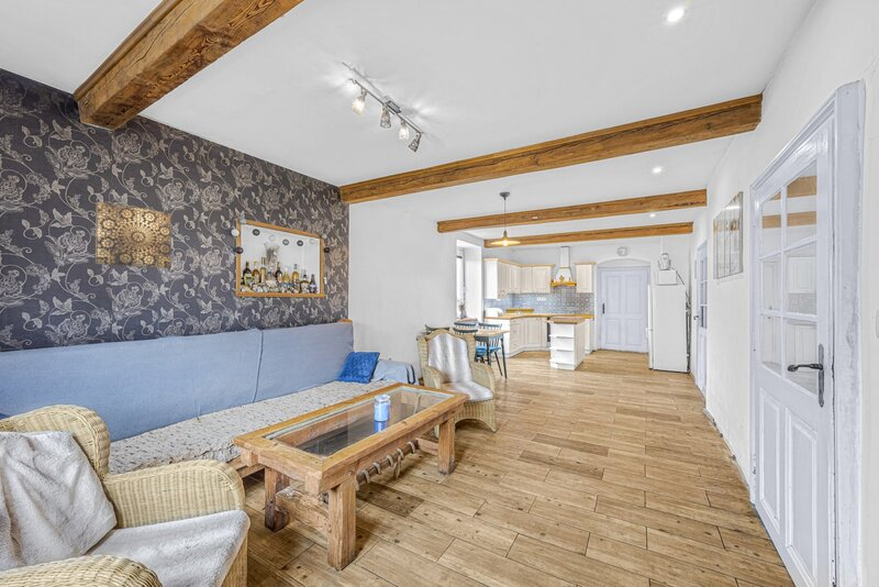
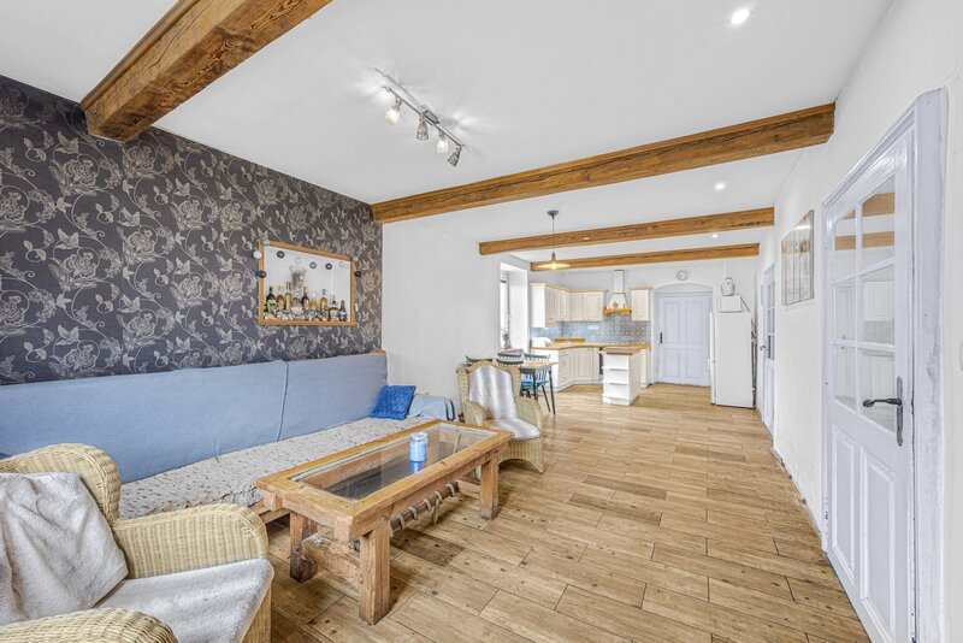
- wall art (135, 236)
